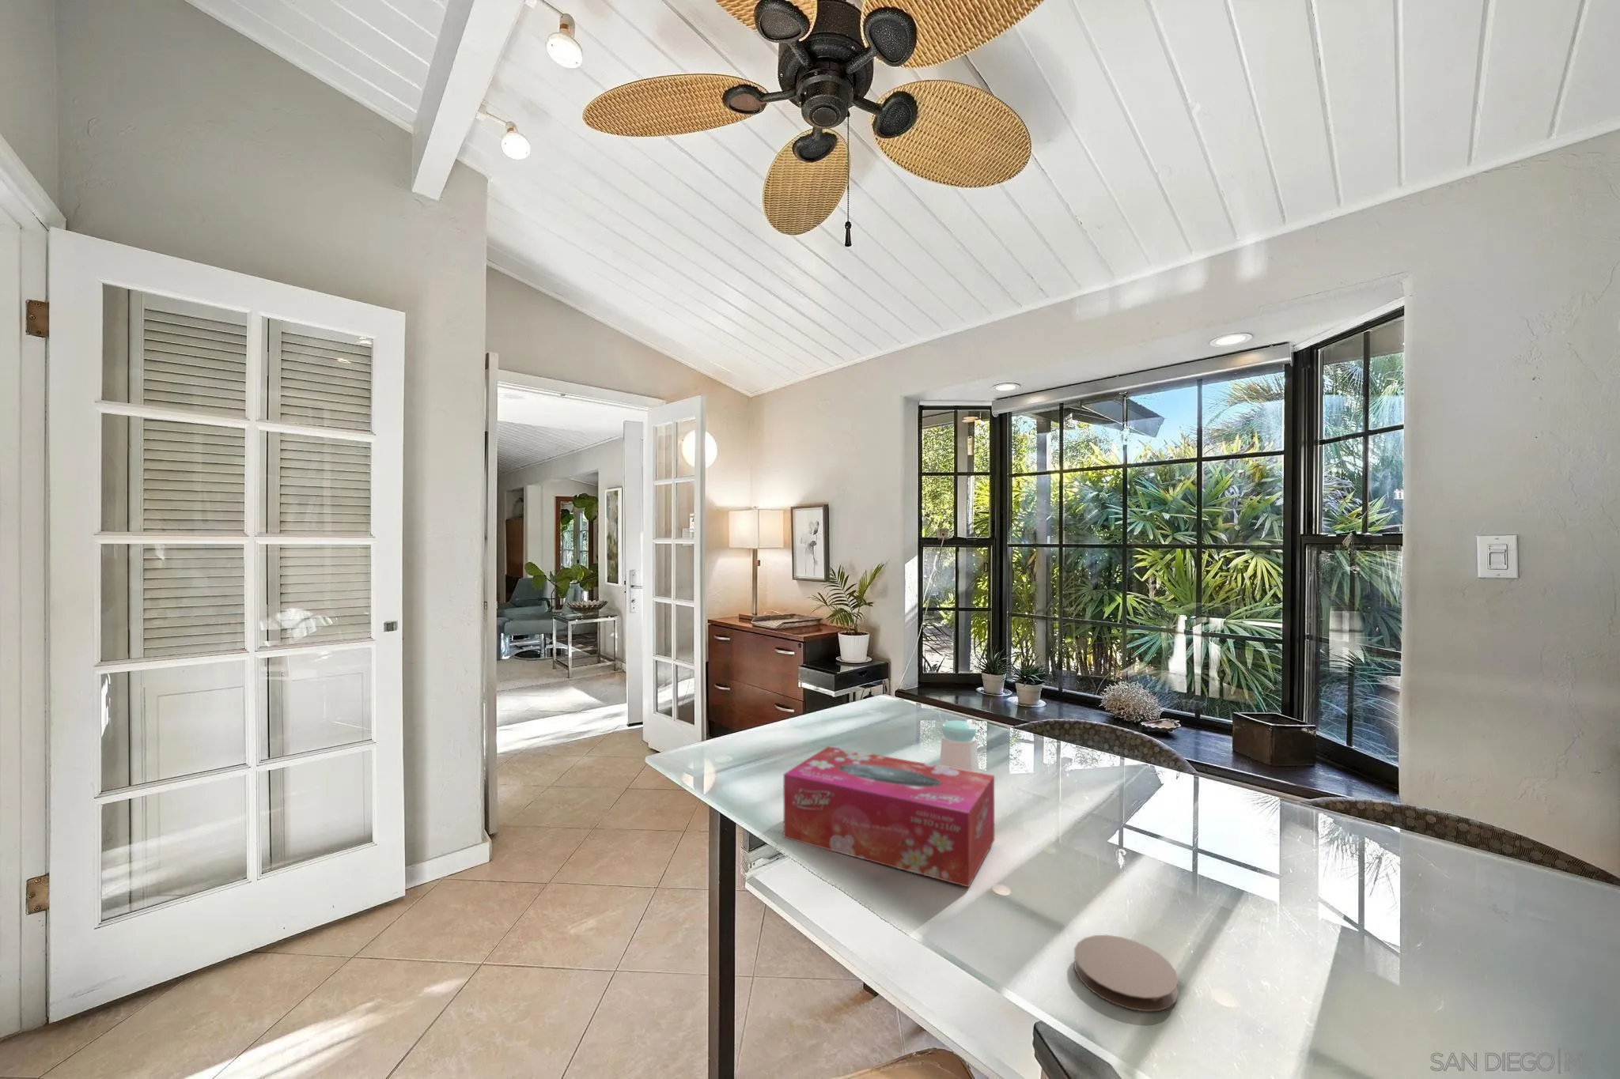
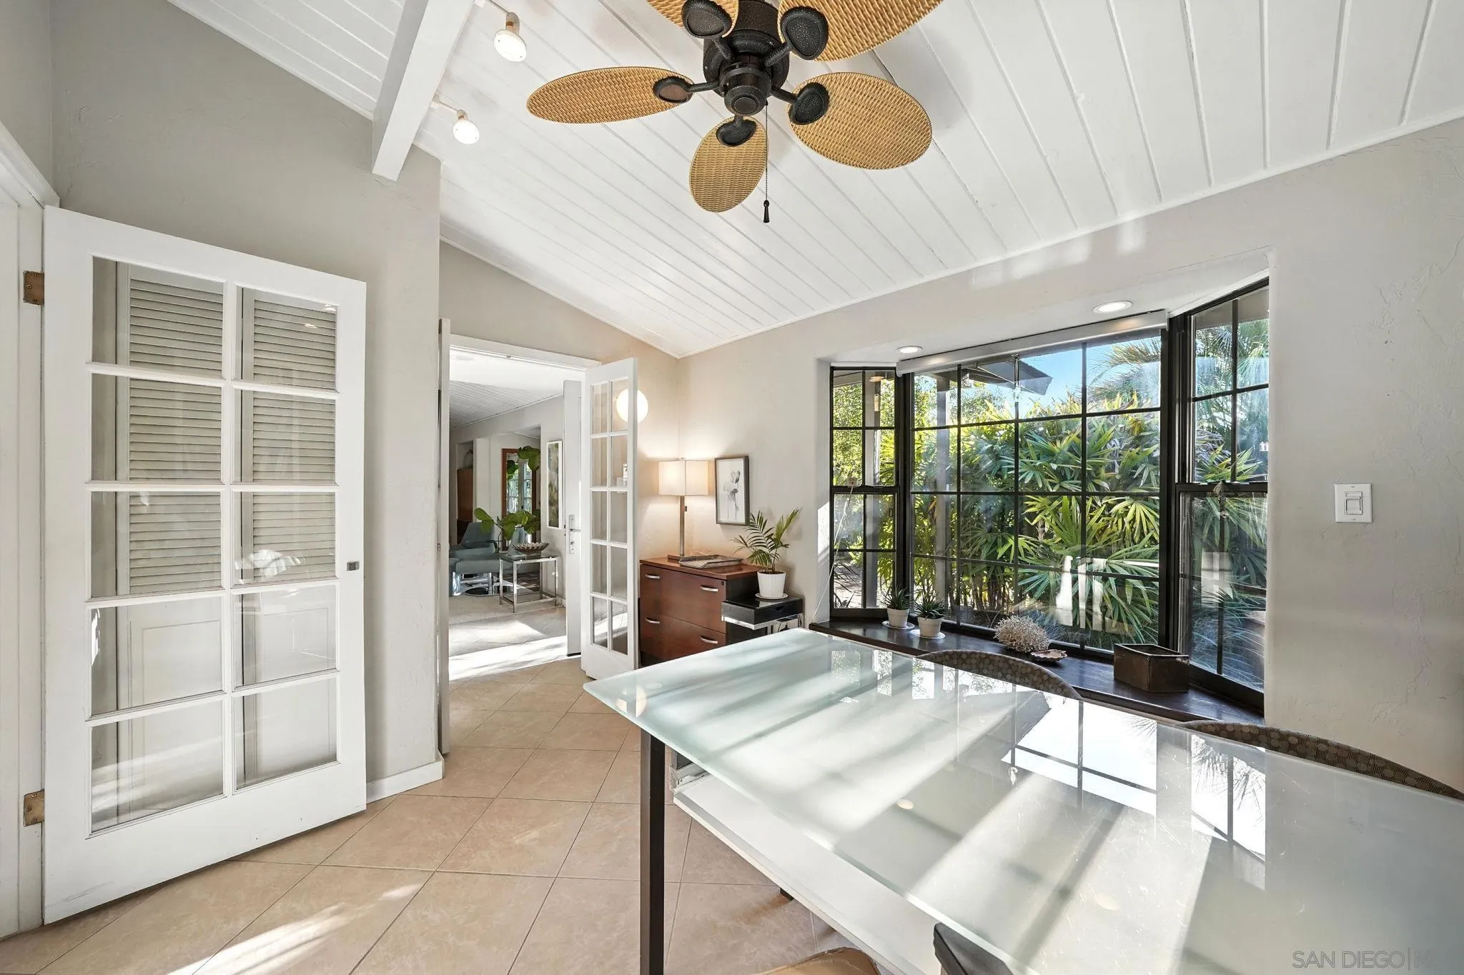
- tissue box (889, 807)
- salt shaker (959, 754)
- coaster (1124, 969)
